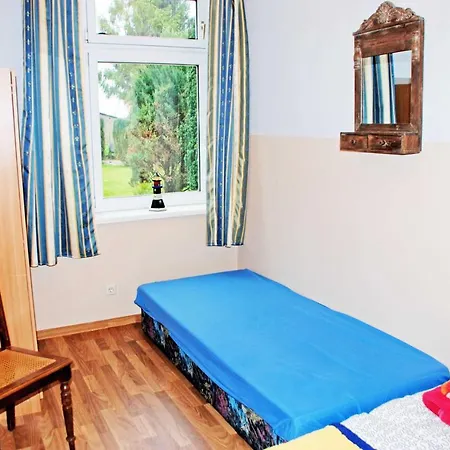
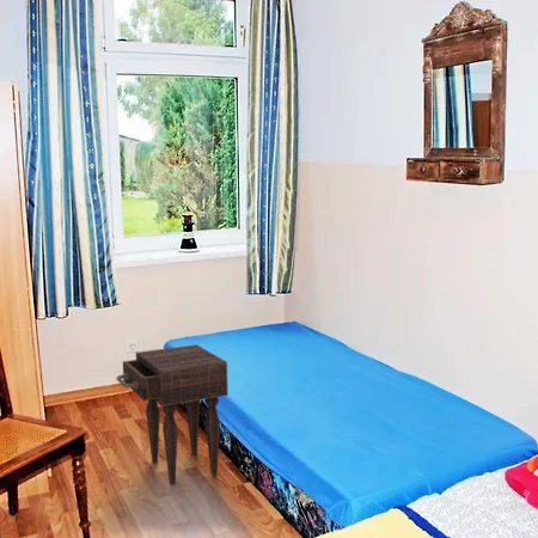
+ nightstand (167, 415)
